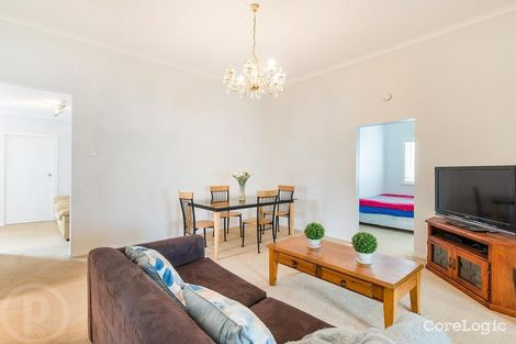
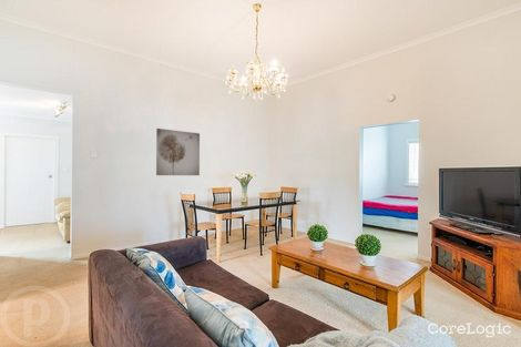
+ wall art (178, 153)
